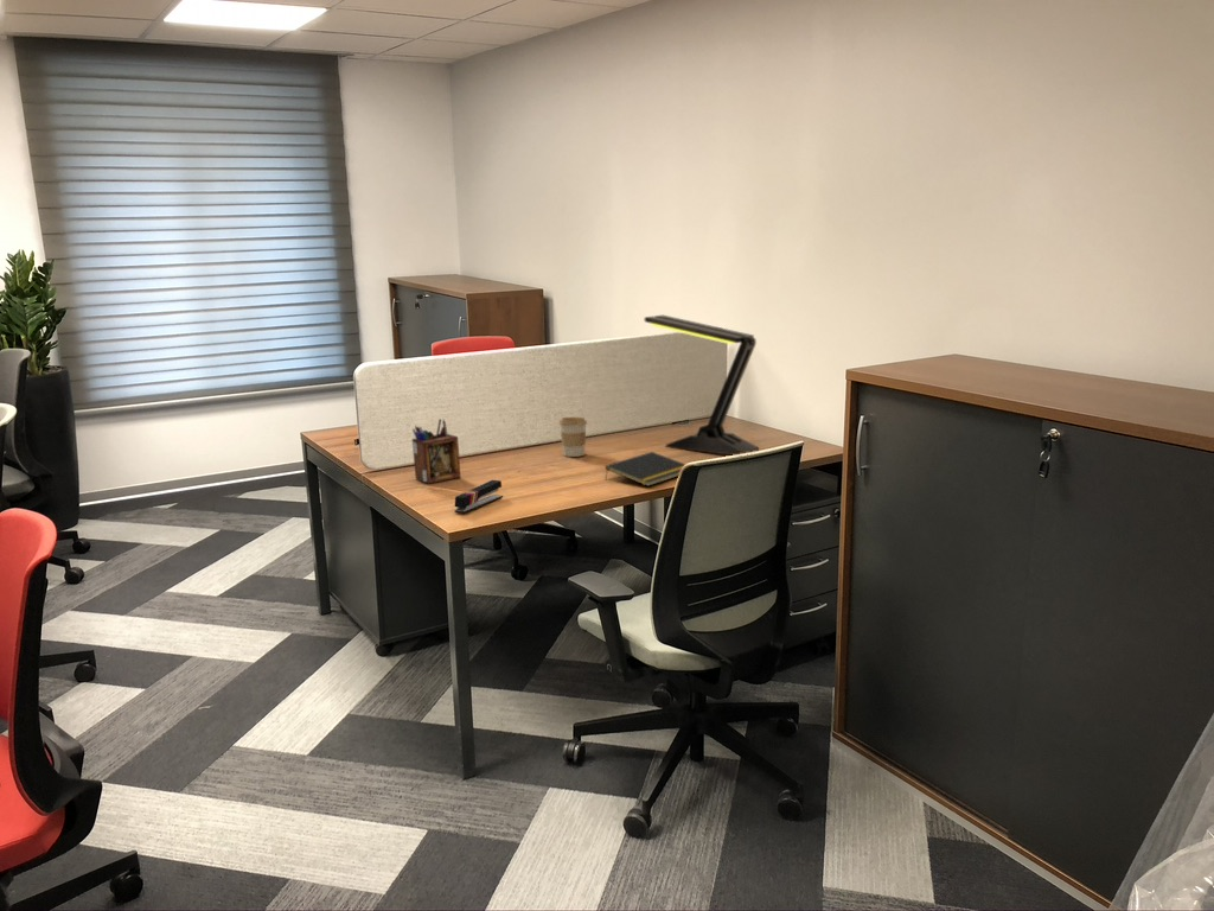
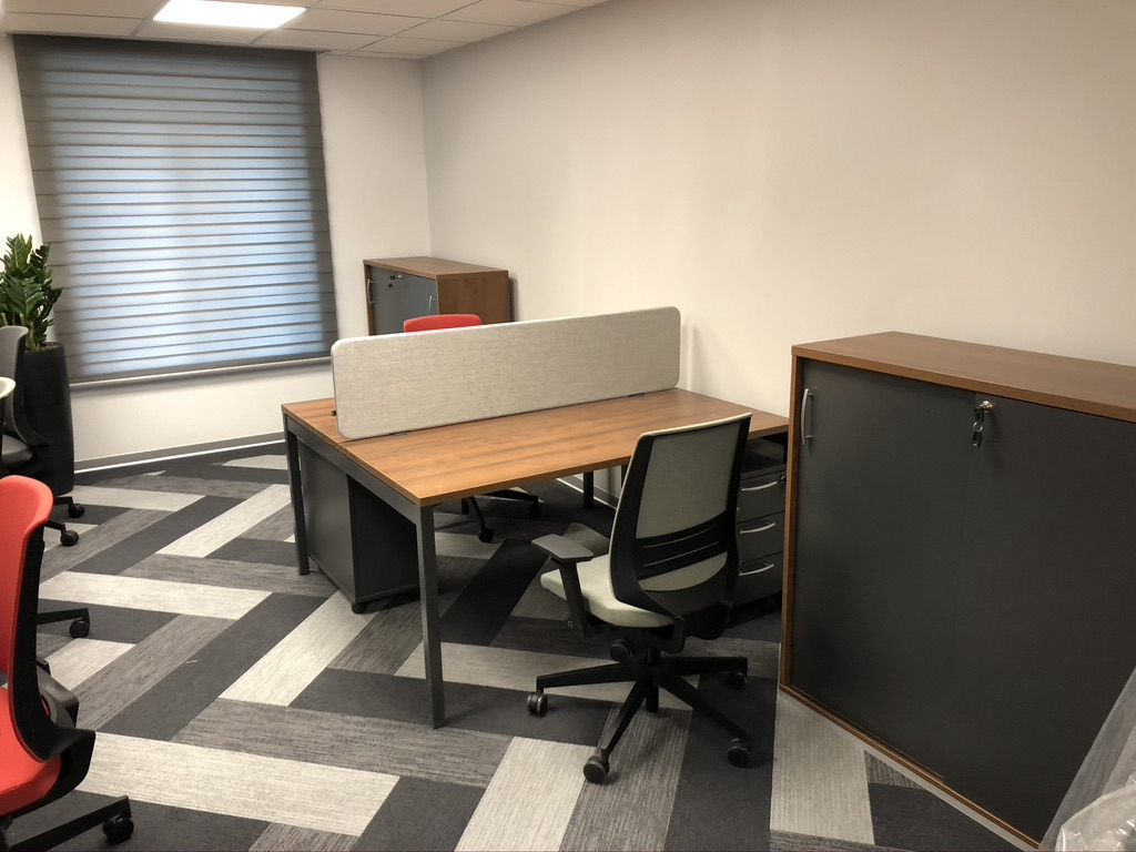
- stapler (478, 496)
- desk lamp (721, 390)
- notepad (650, 467)
- desk organizer (435, 450)
- coffee cup (573, 435)
